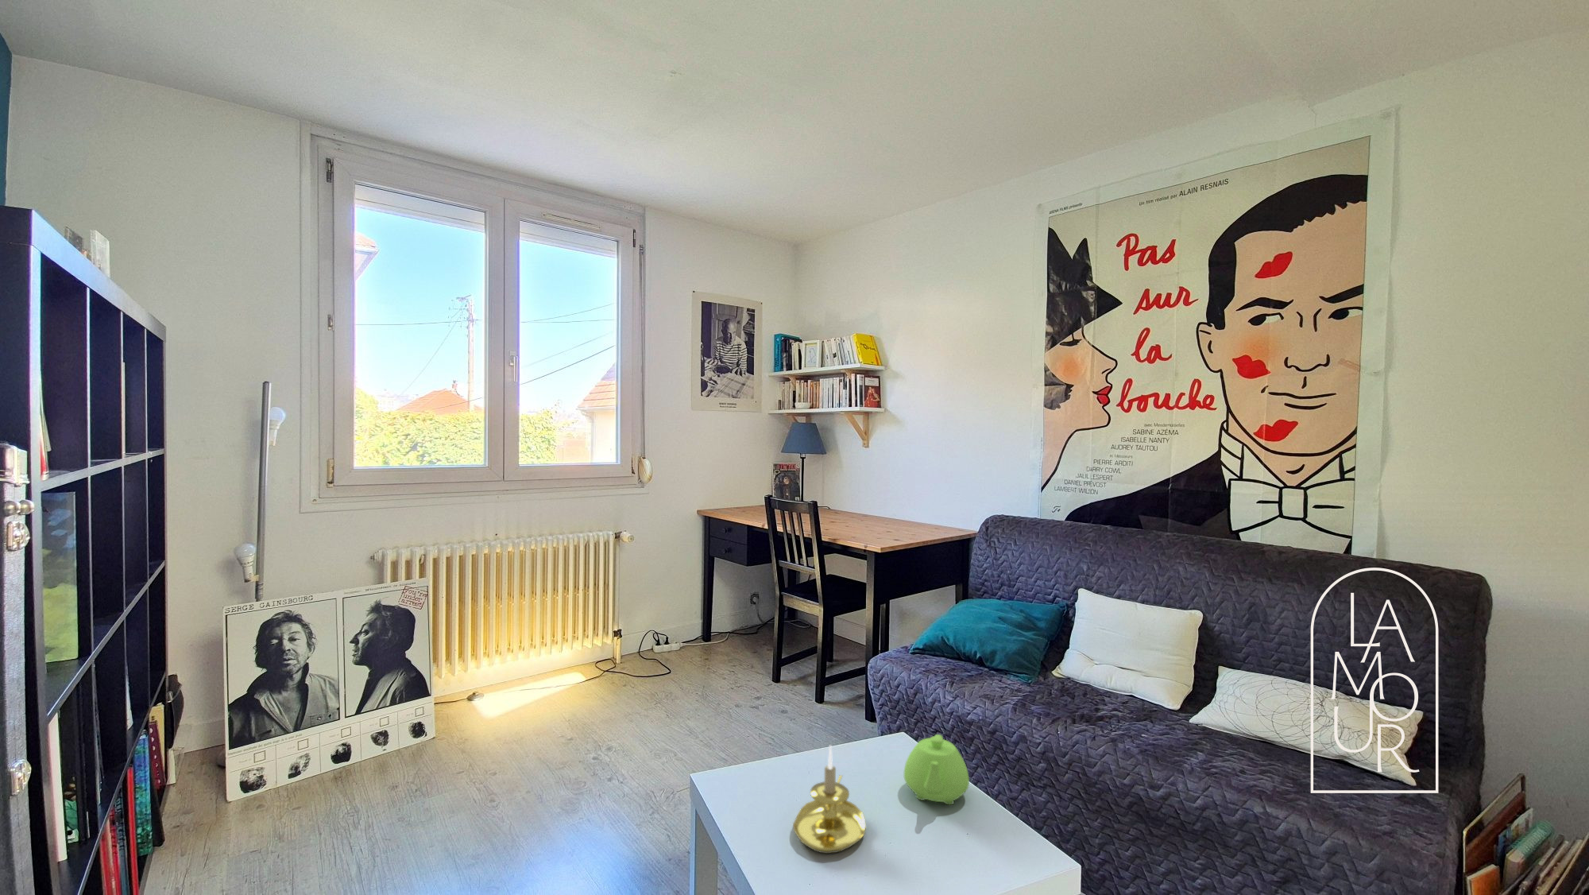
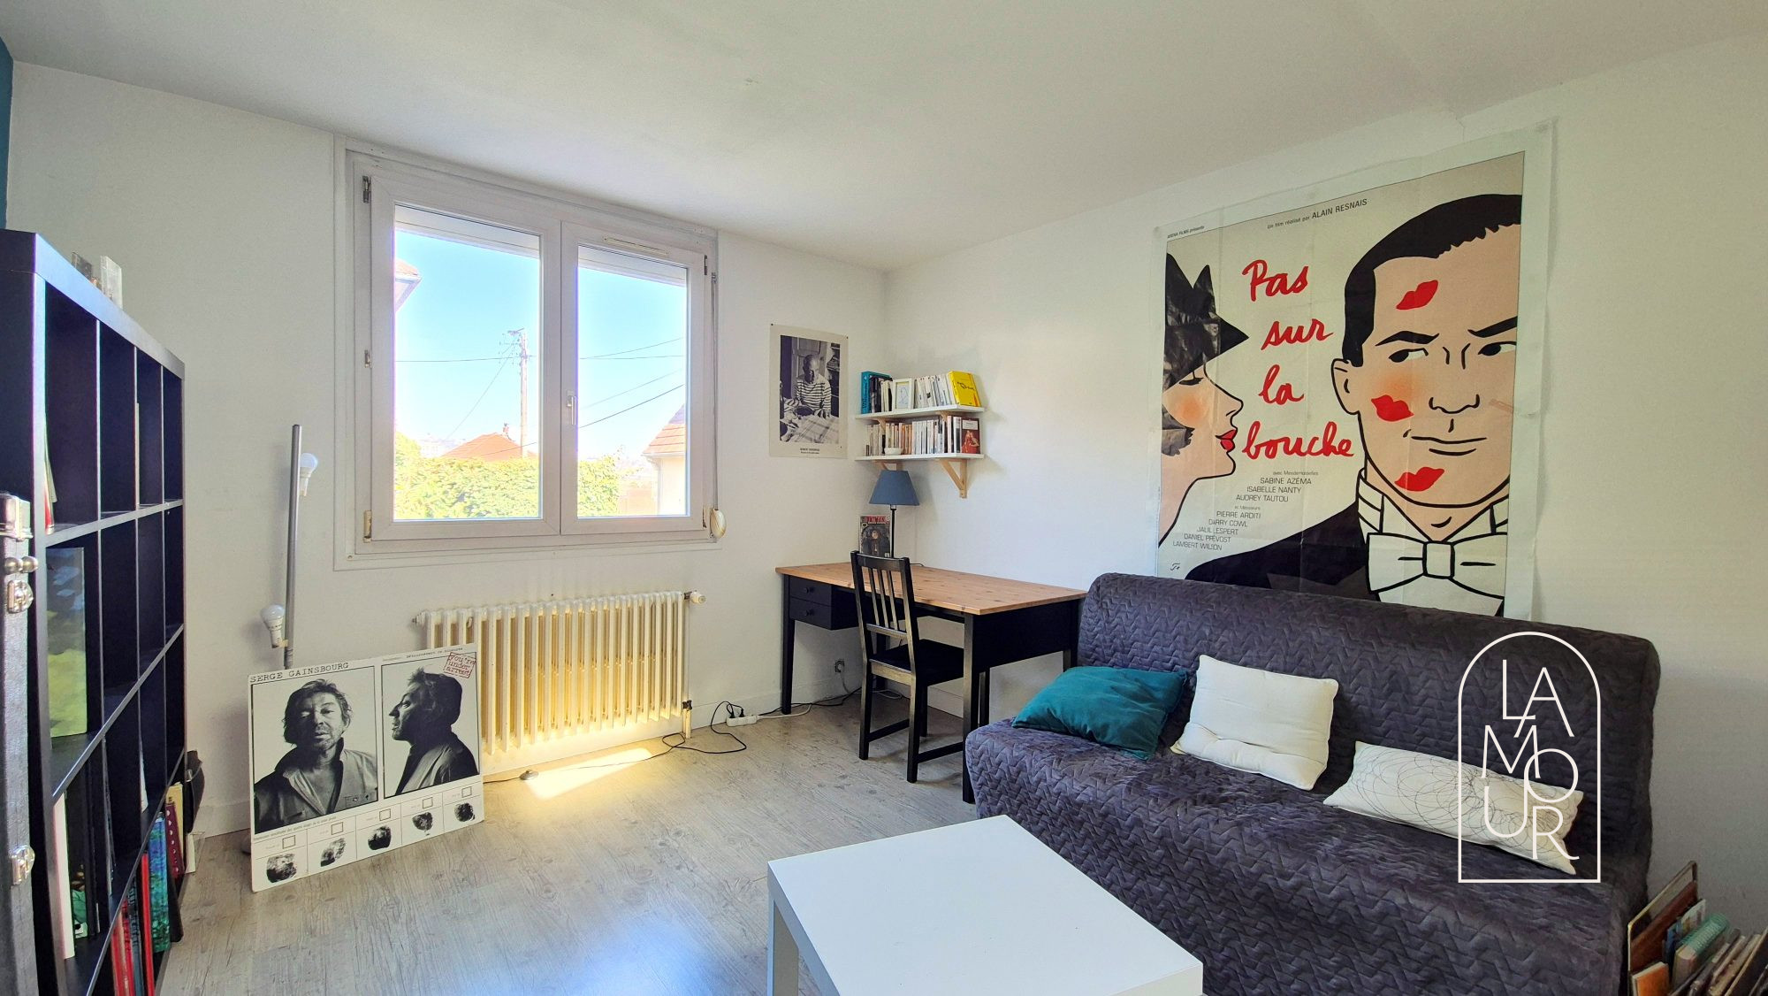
- candle holder (831, 785)
- teapot (936, 767)
